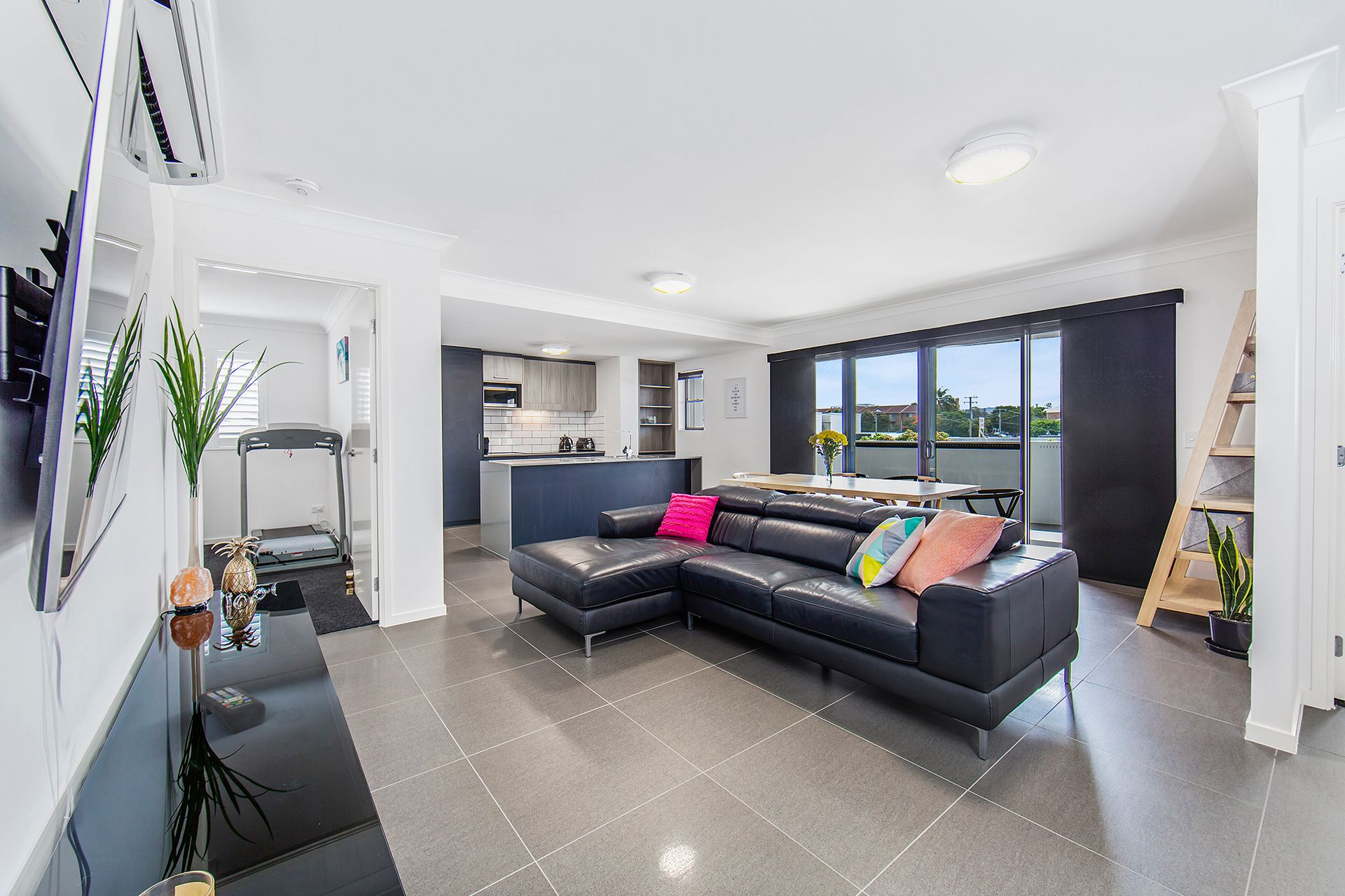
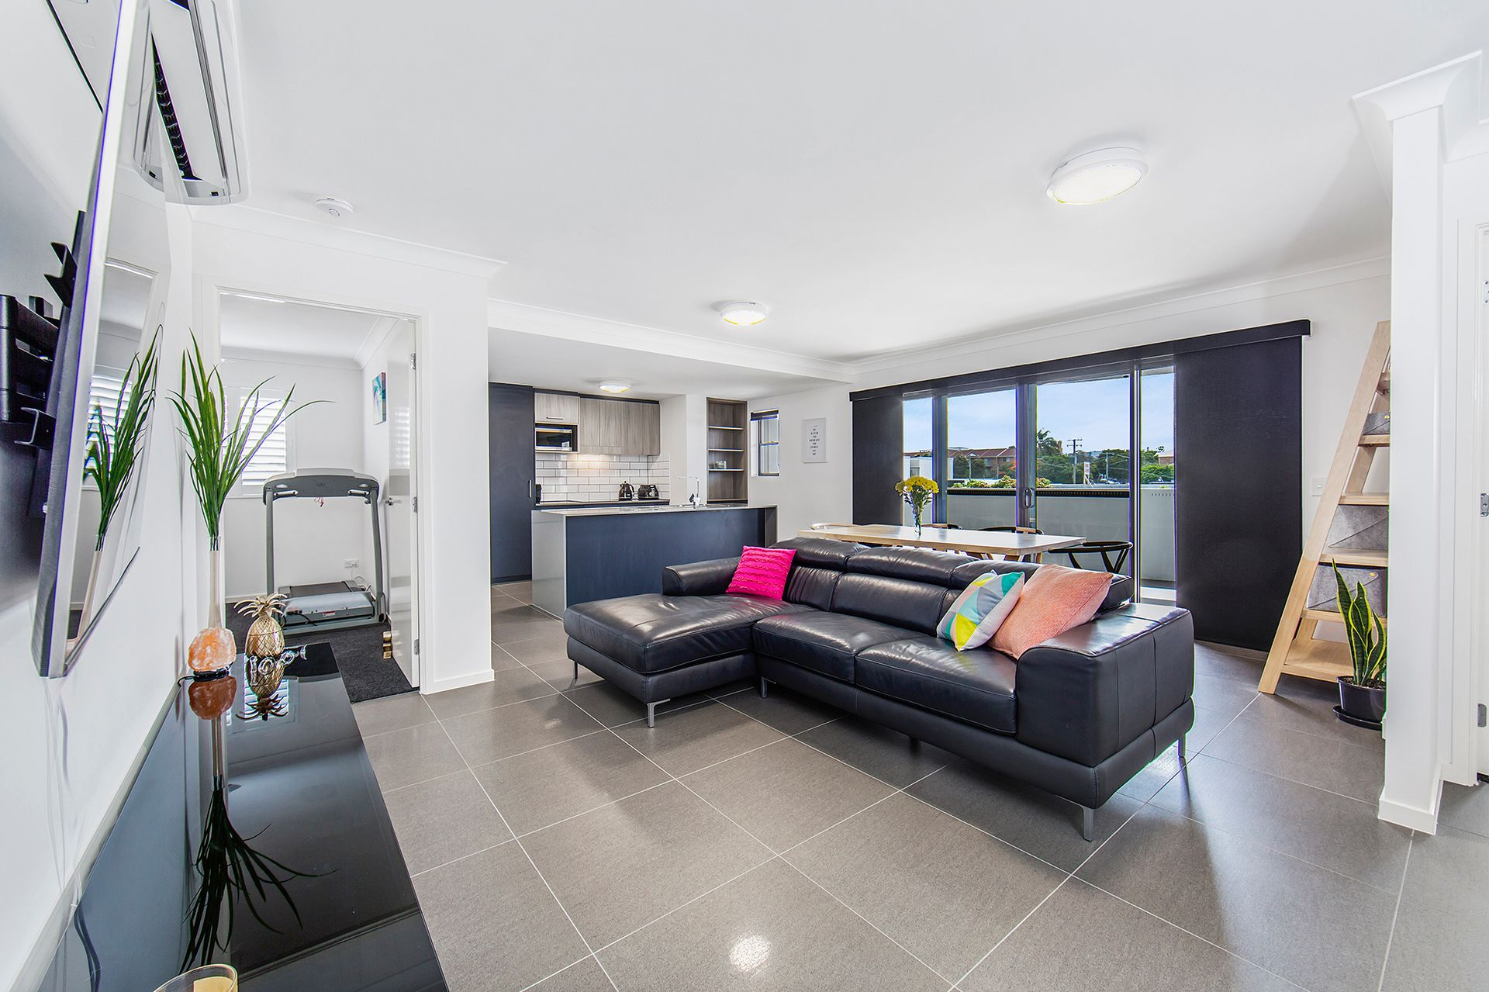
- remote control (231, 705)
